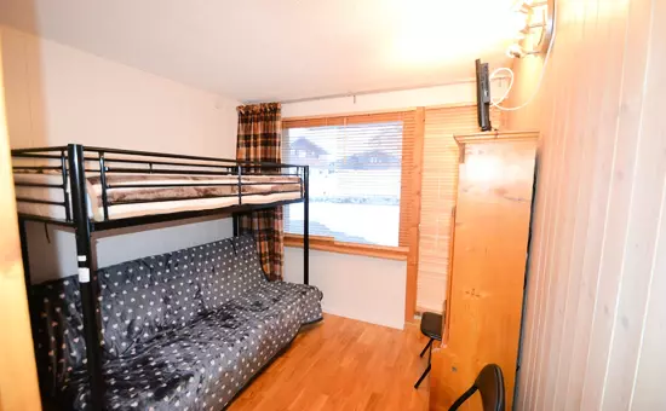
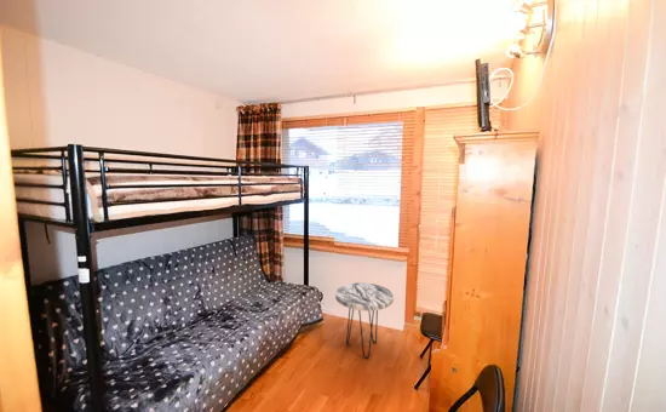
+ side table (360, 320)
